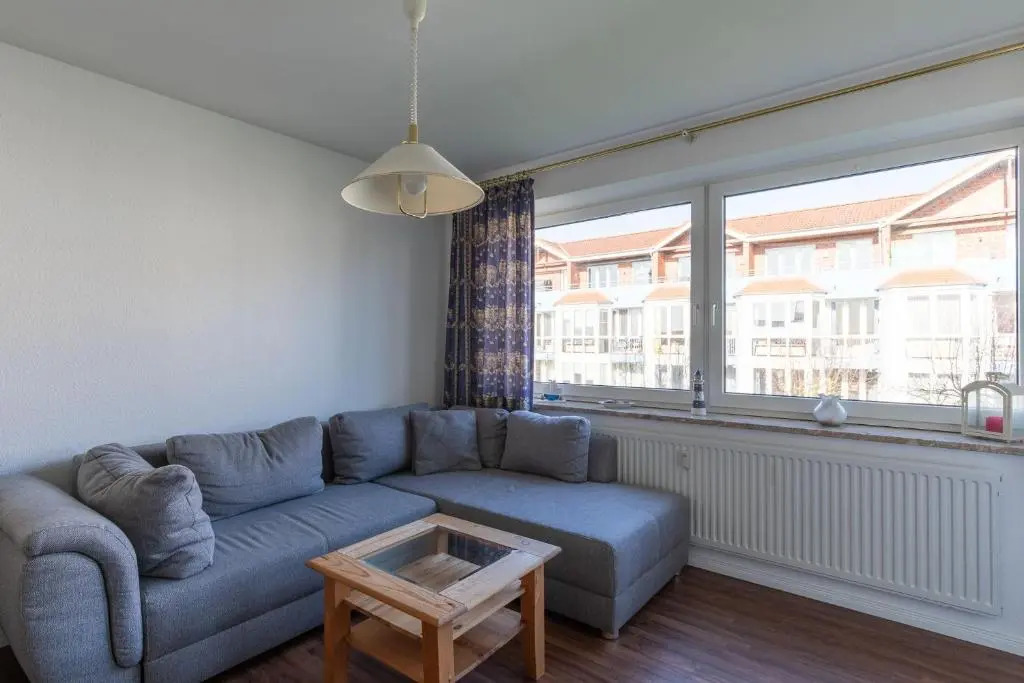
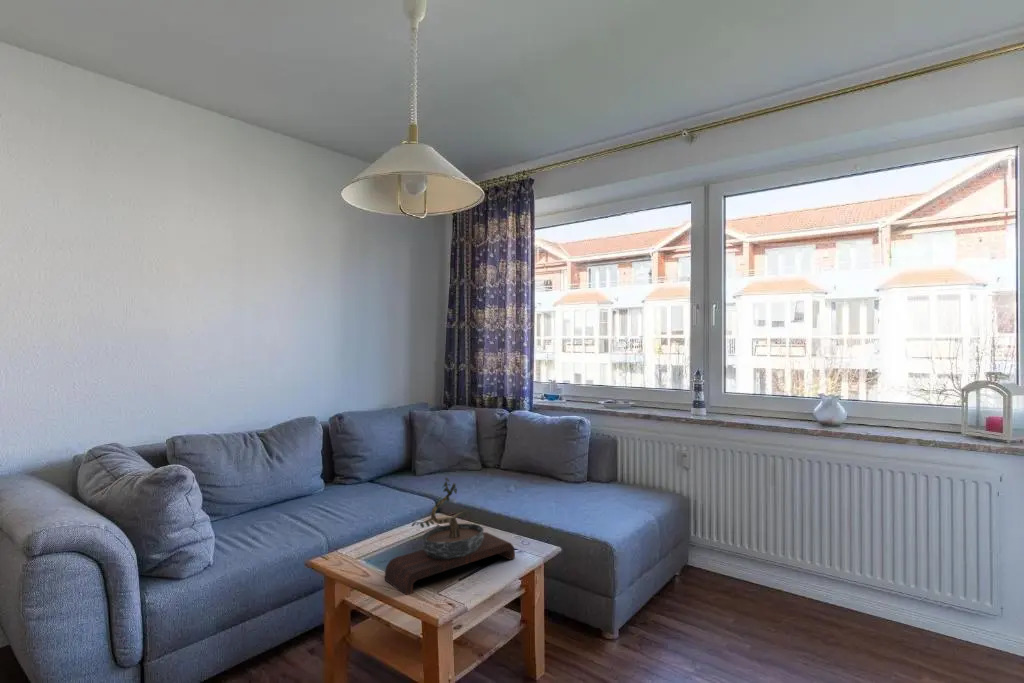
+ bonsai tree (454, 523)
